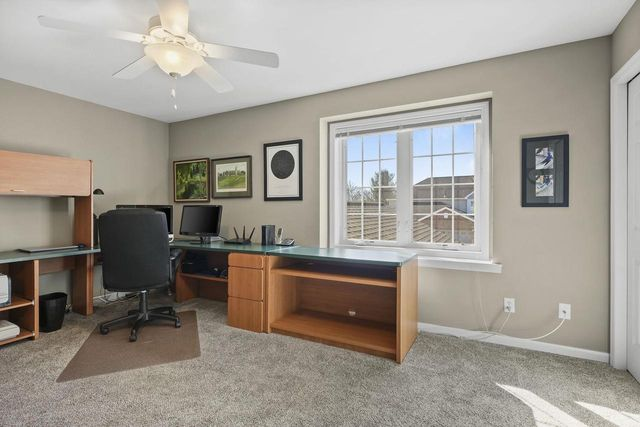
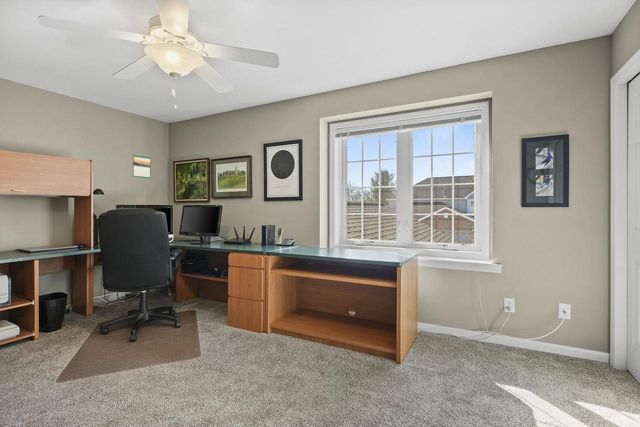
+ calendar (142, 166)
